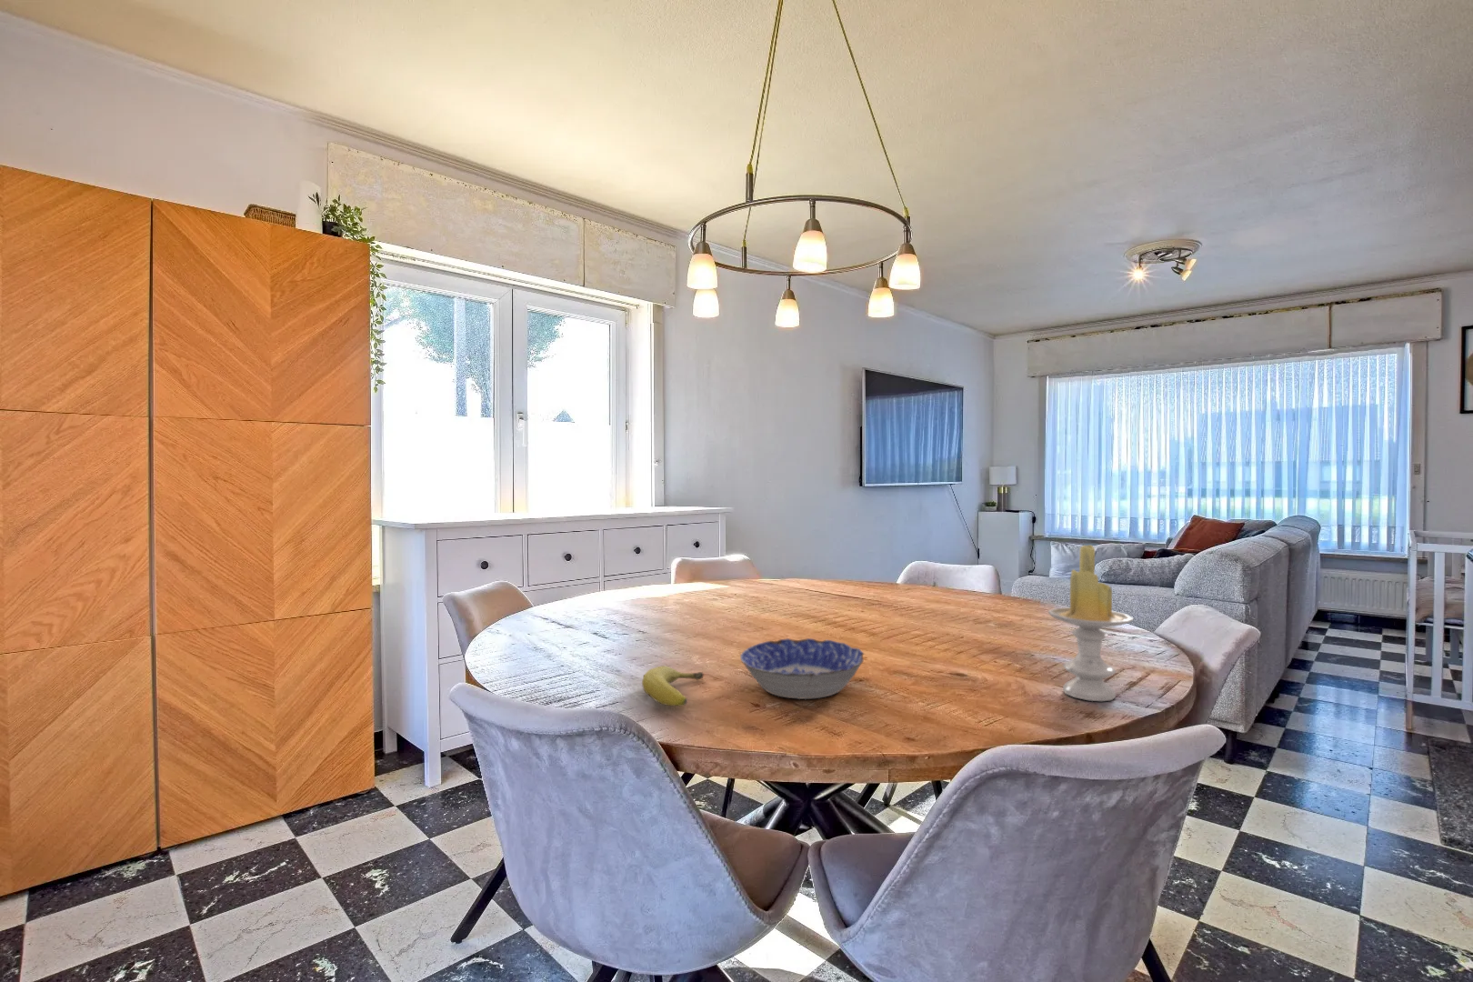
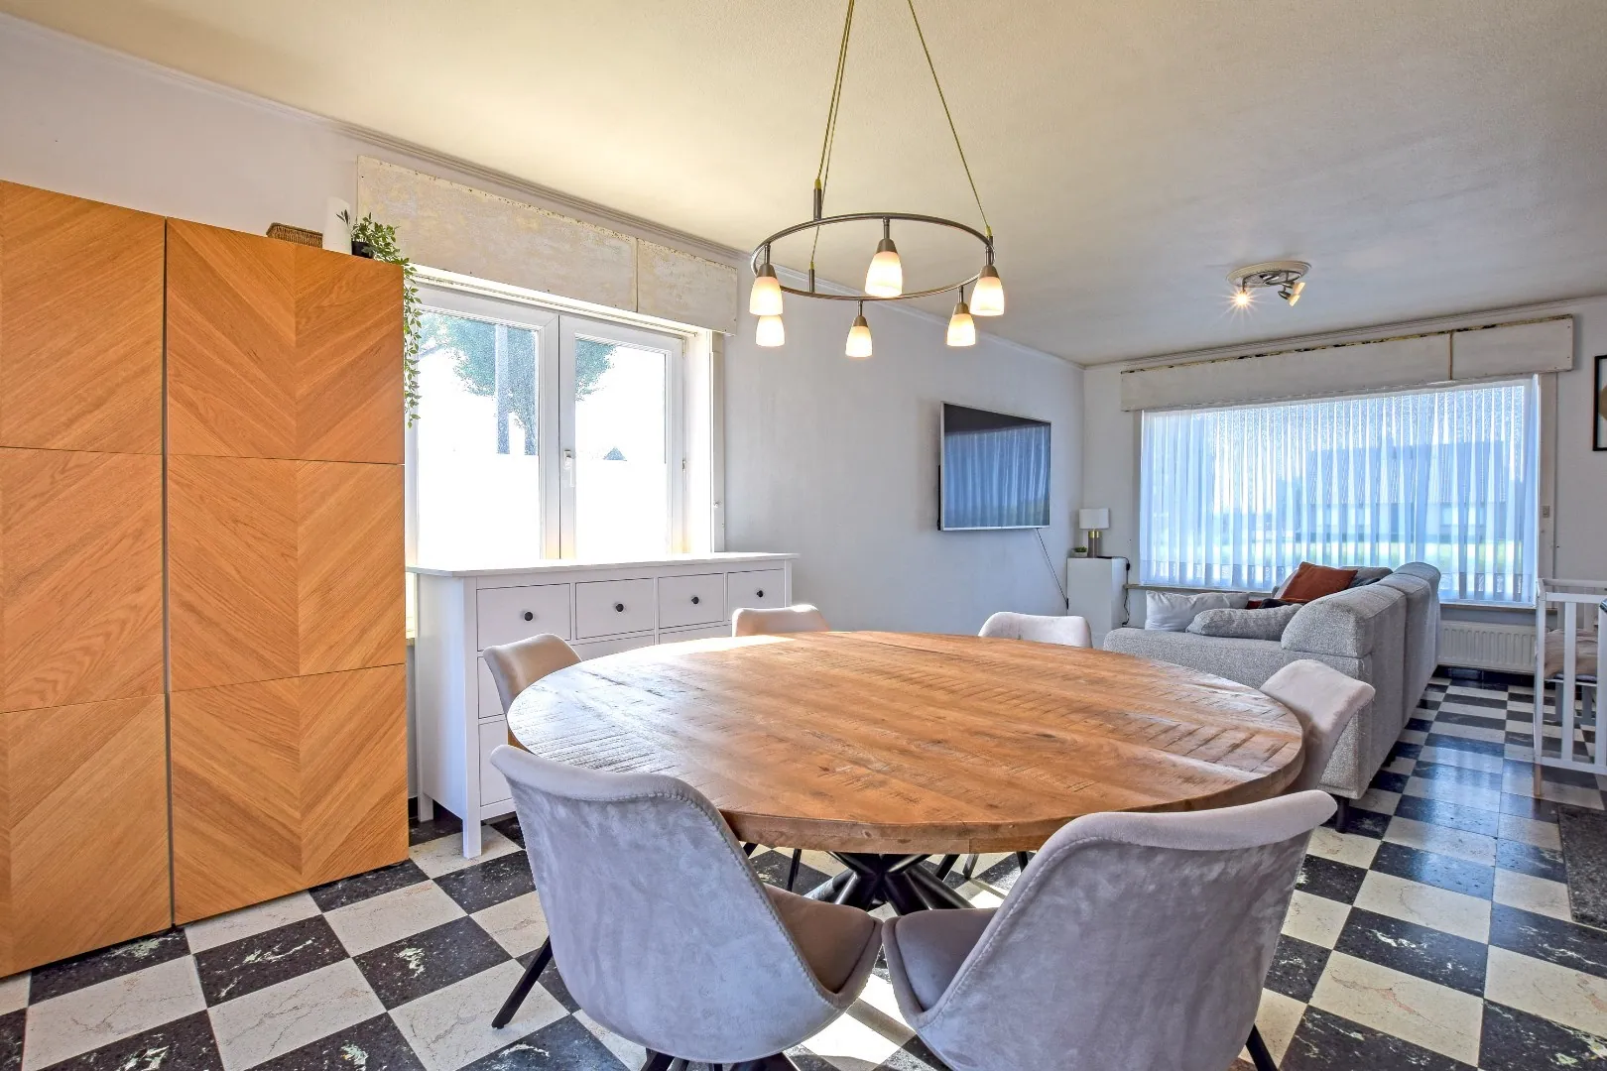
- fruit (670, 681)
- bowl (802, 670)
- candle (1089, 619)
